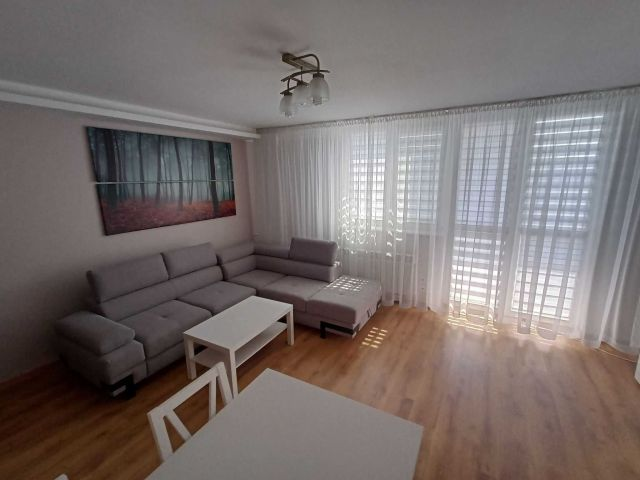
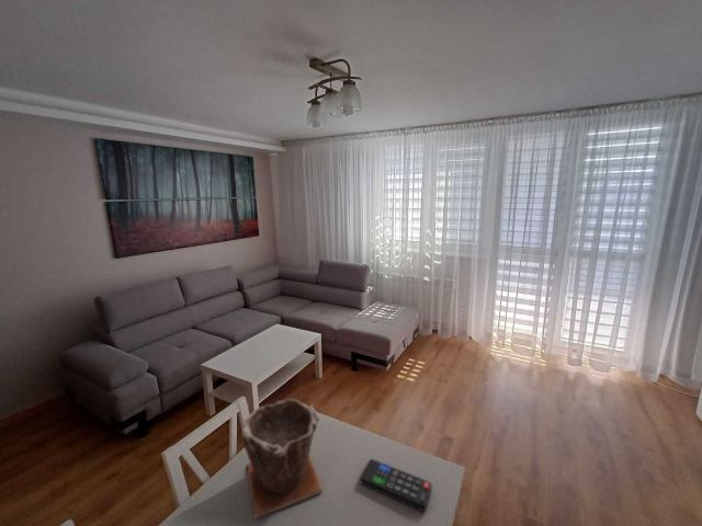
+ plant pot (281, 448)
+ remote control (395, 482)
